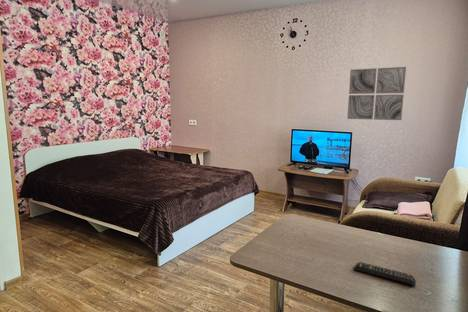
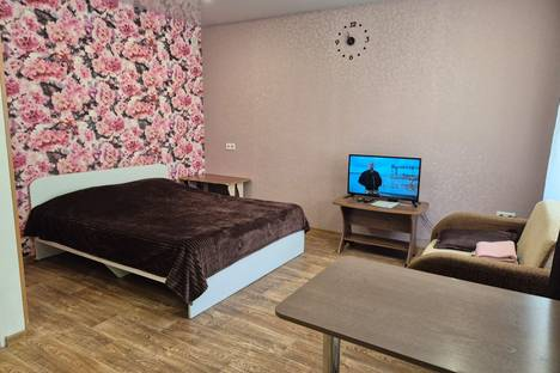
- wall art (374, 93)
- remote control (383, 273)
